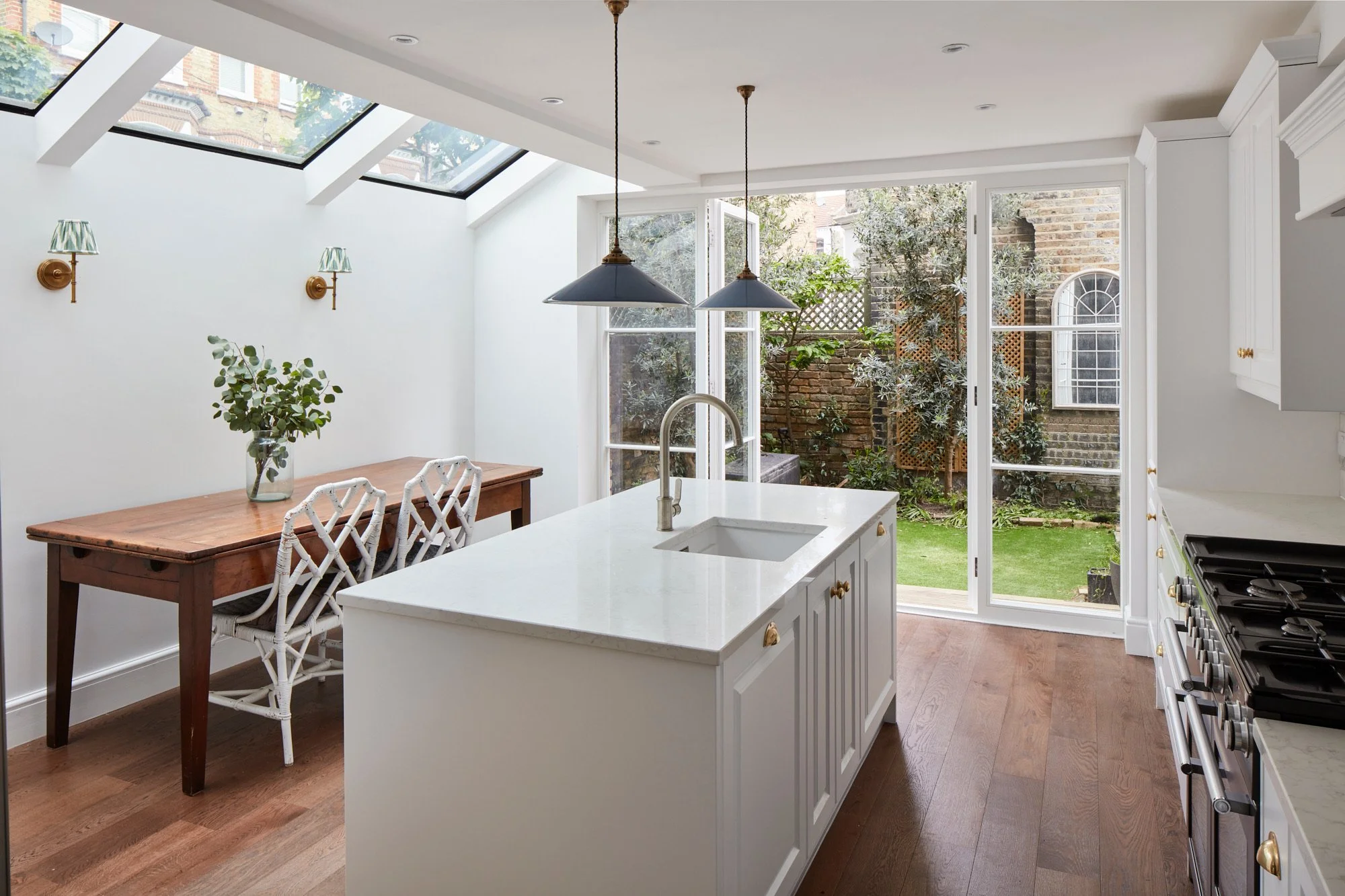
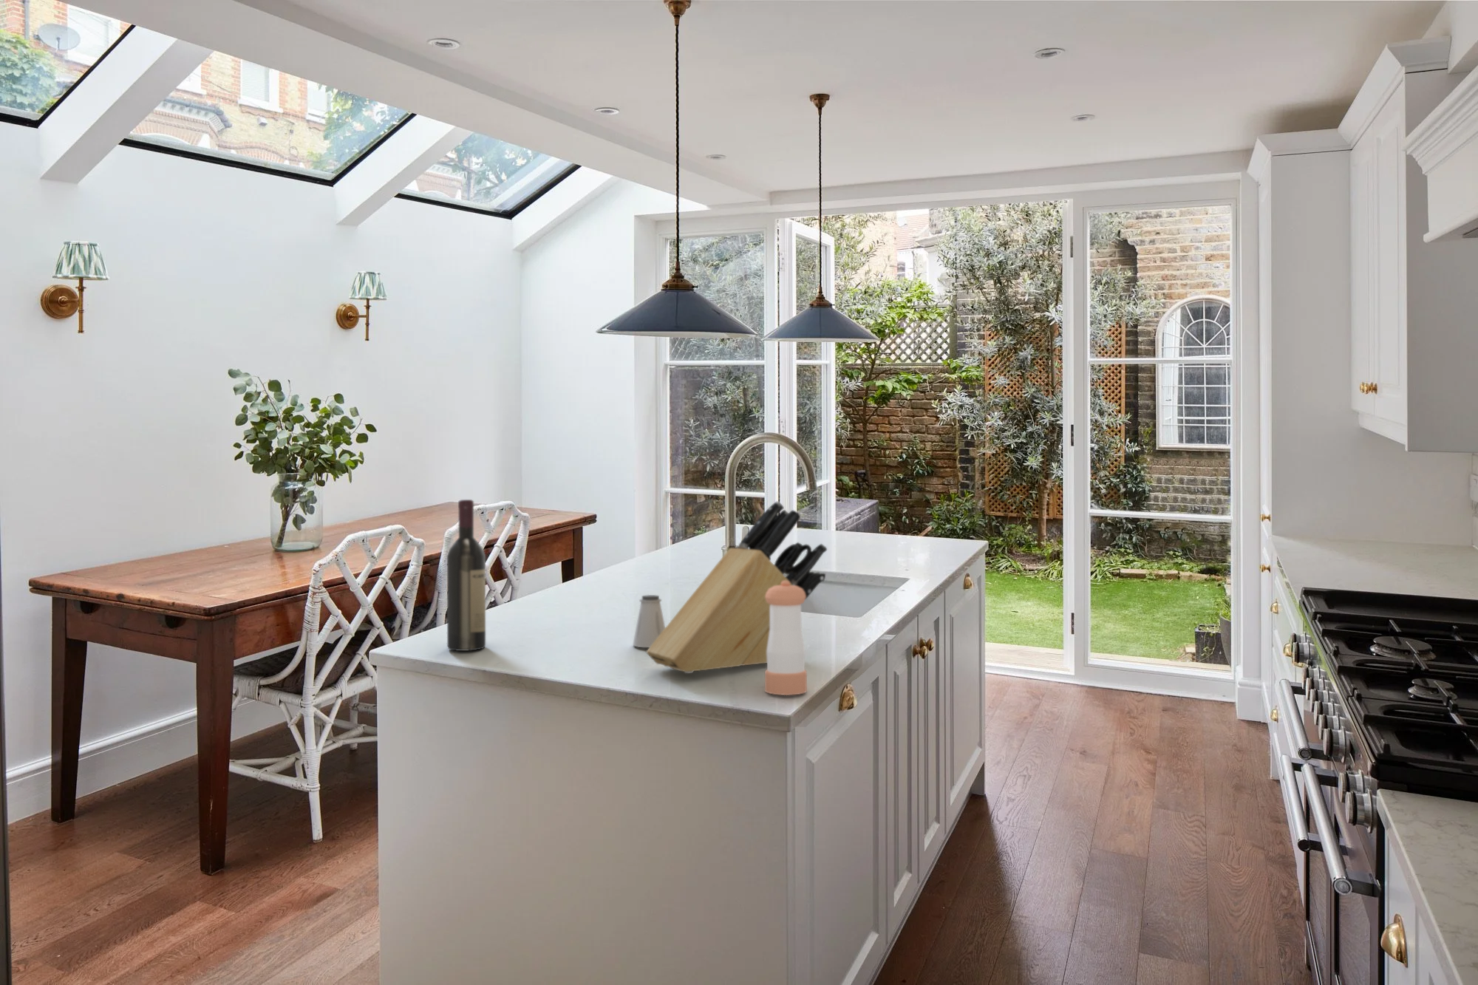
+ saltshaker (651, 620)
+ pepper shaker (786, 635)
+ wine bottle (466, 574)
+ knife block (741, 582)
